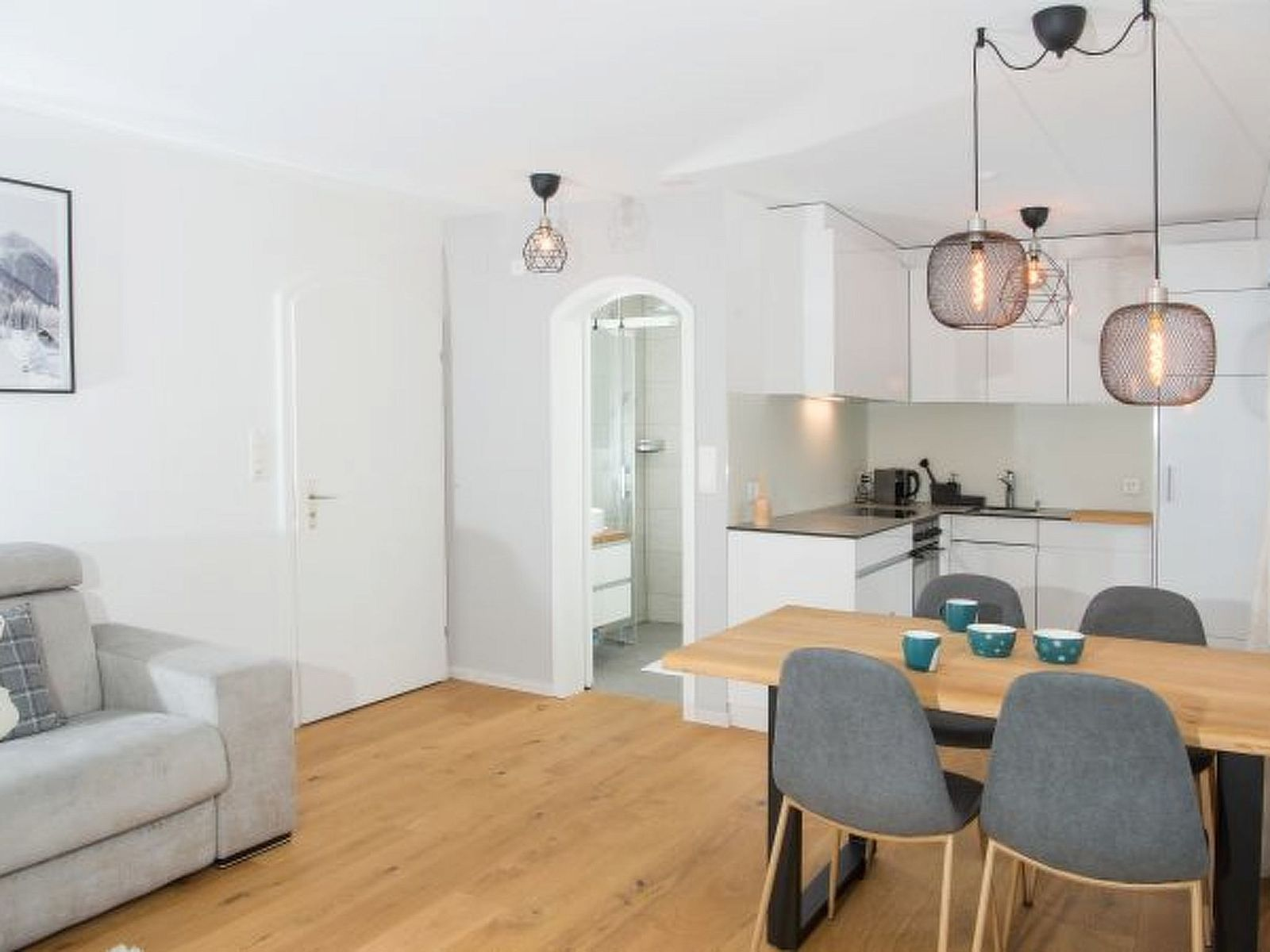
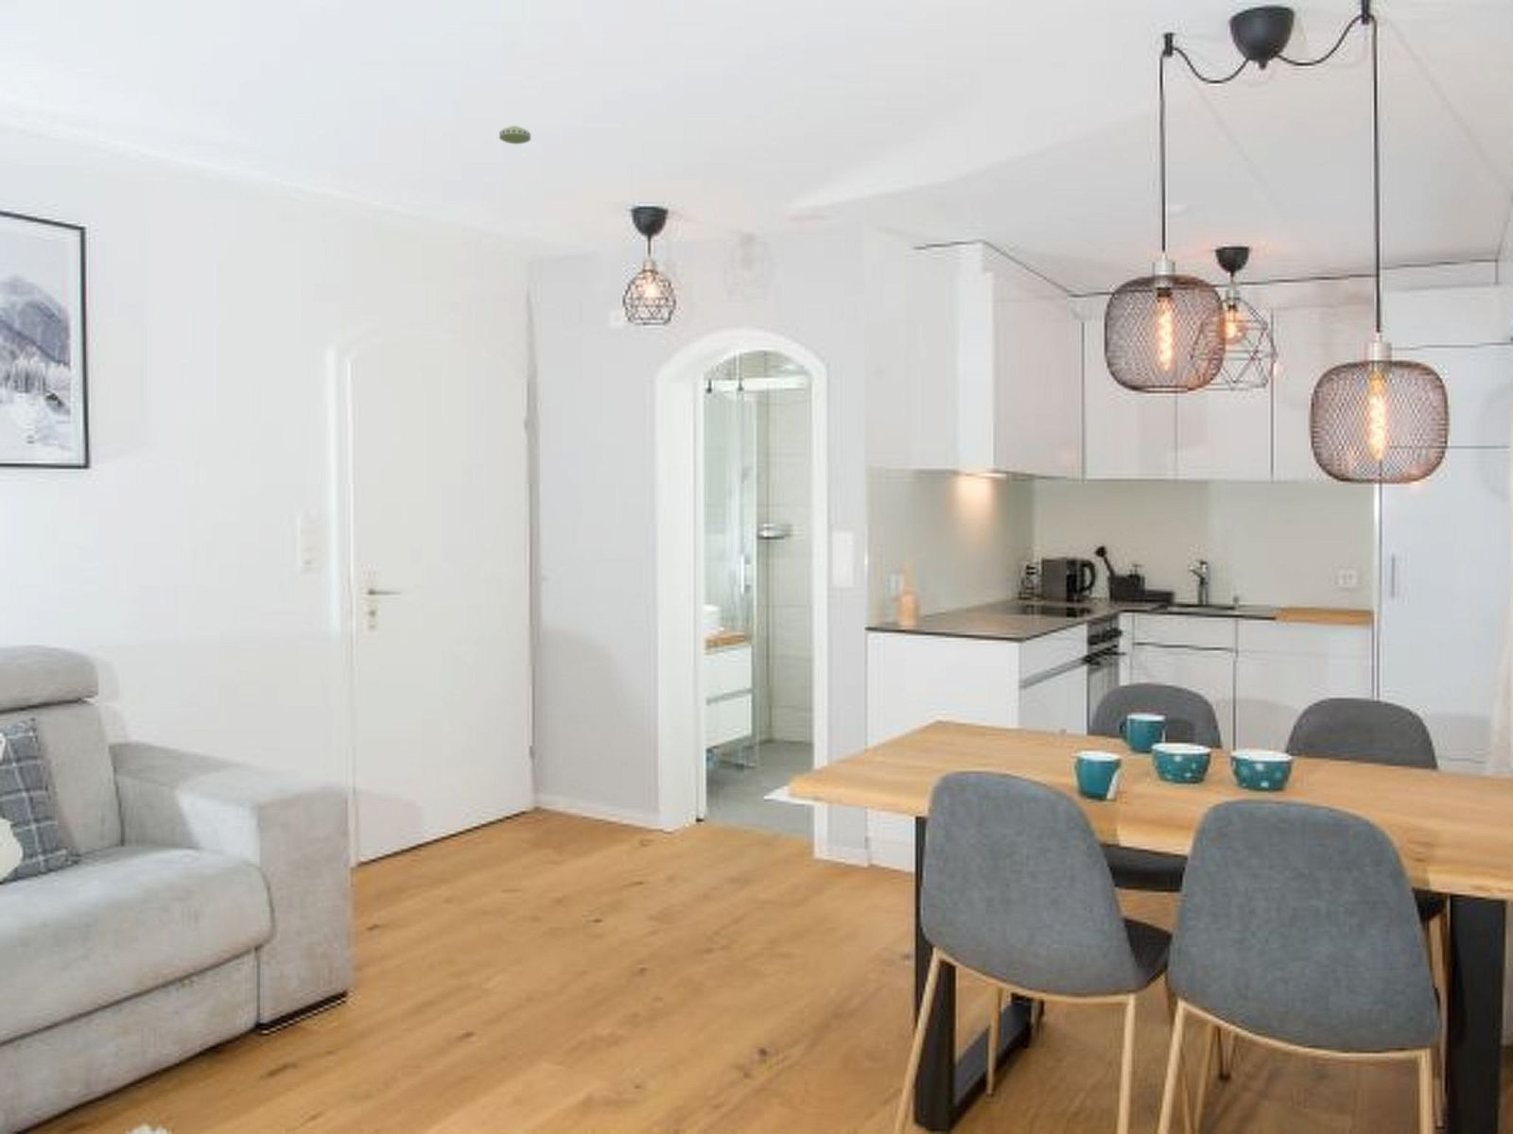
+ smoke detector (515, 135)
